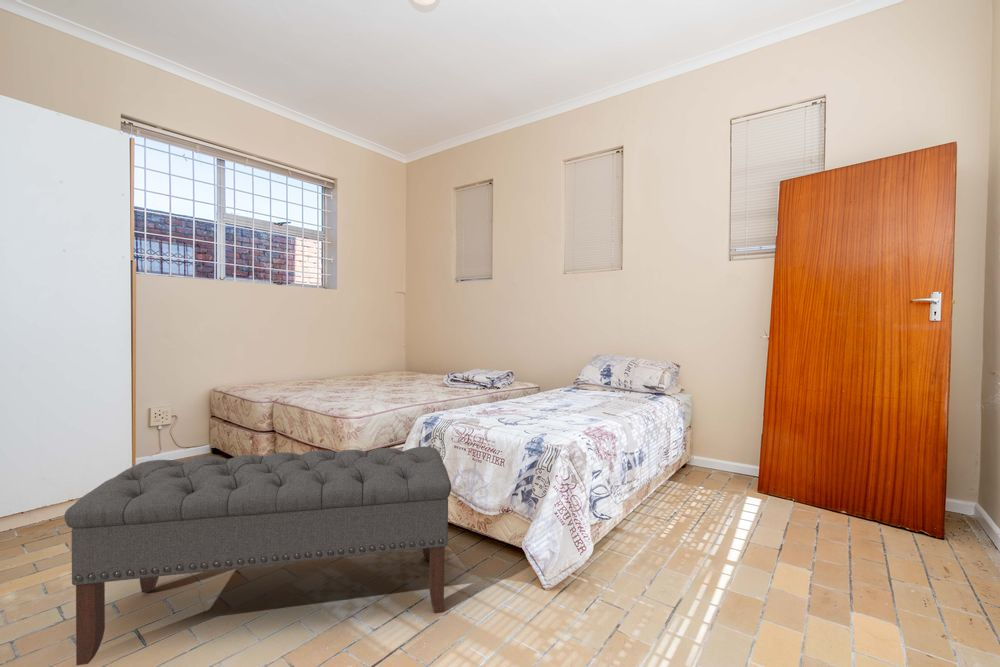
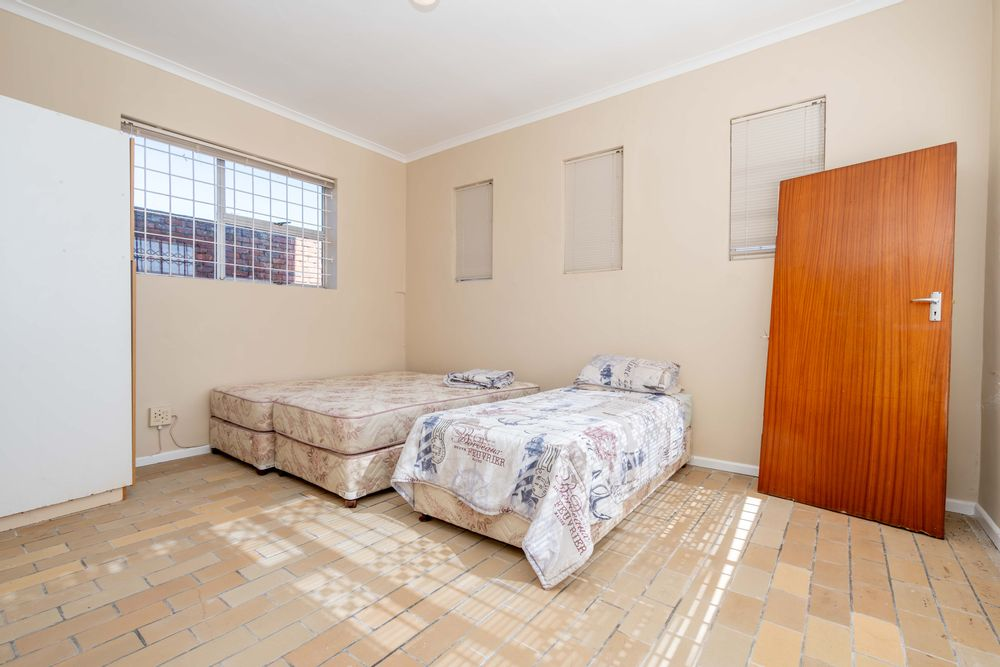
- bench (289, 532)
